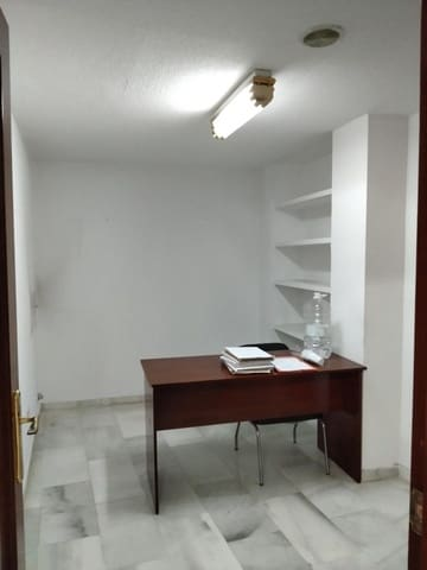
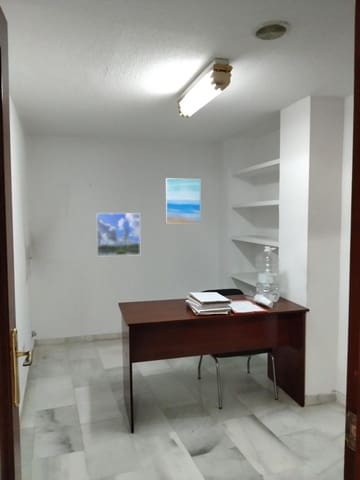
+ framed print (118, 234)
+ wall art (183, 201)
